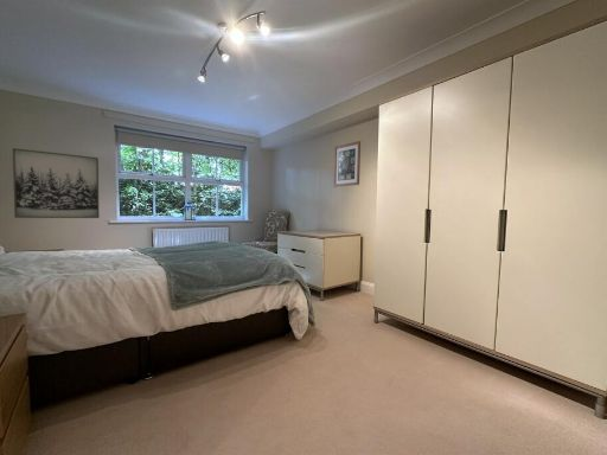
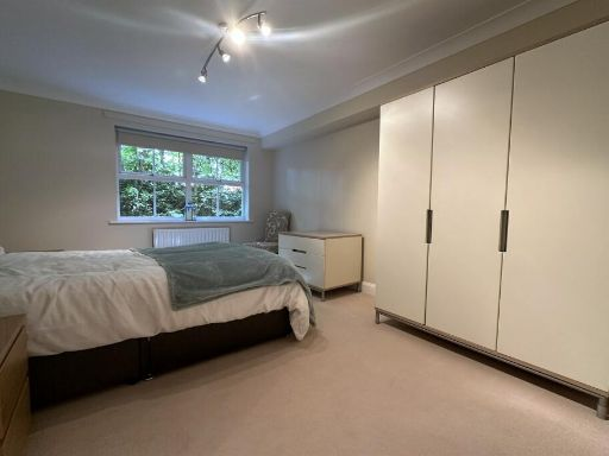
- wall art (58, 185)
- wall art (346, 165)
